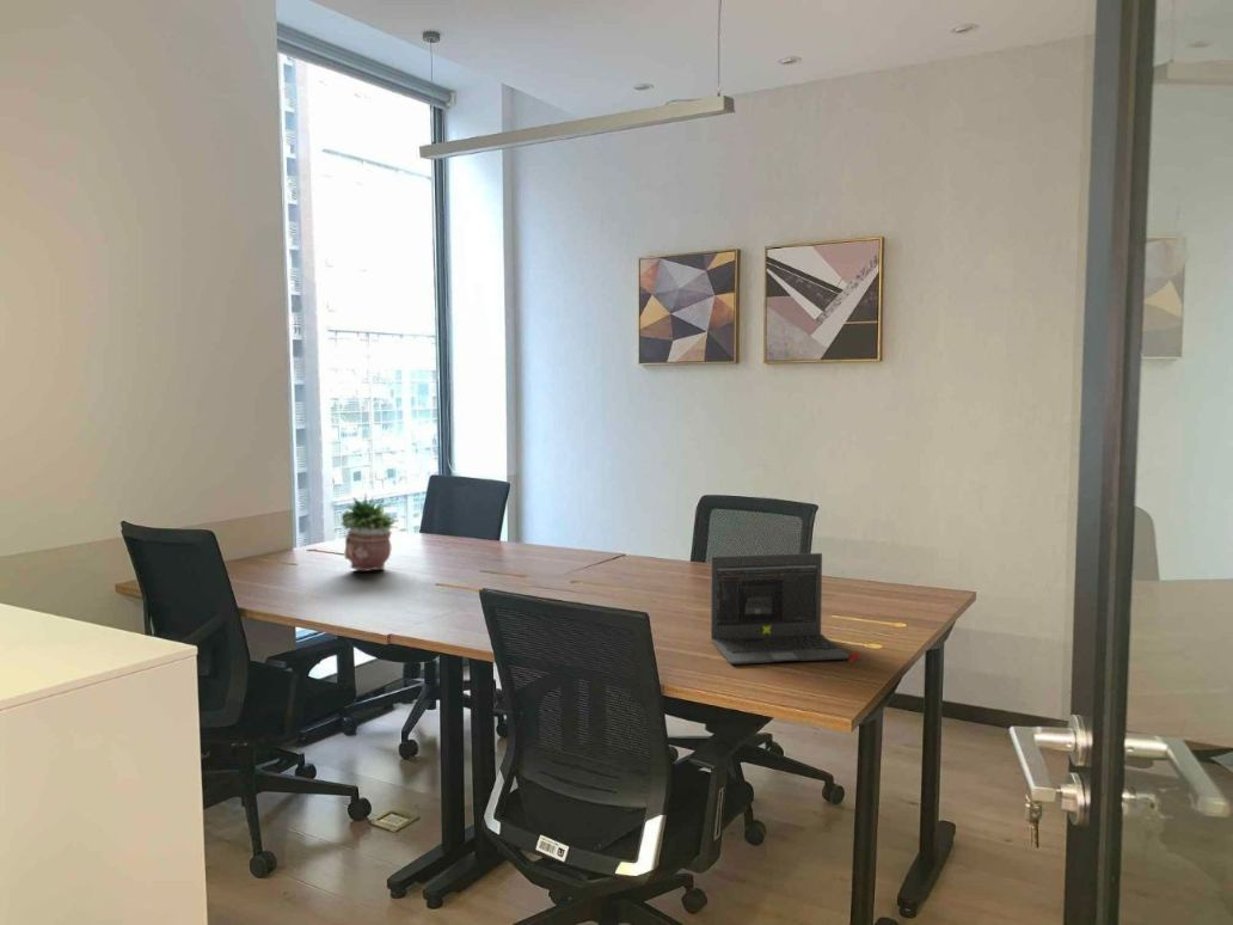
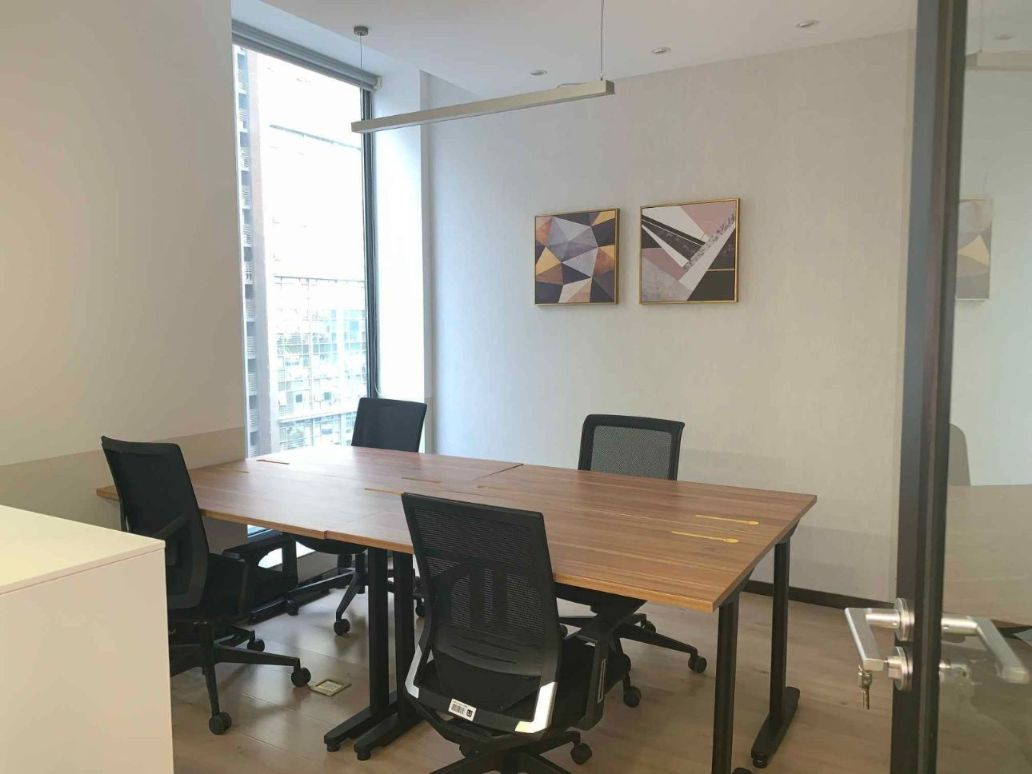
- laptop (785, 607)
- potted plant (370, 531)
